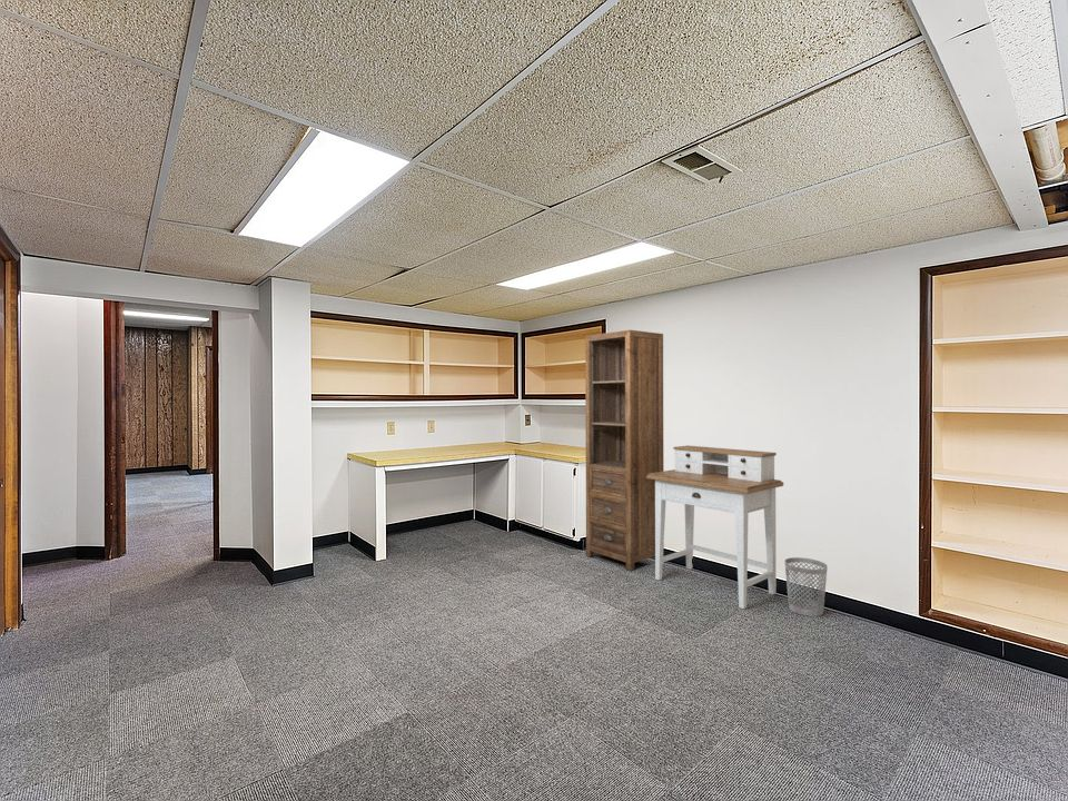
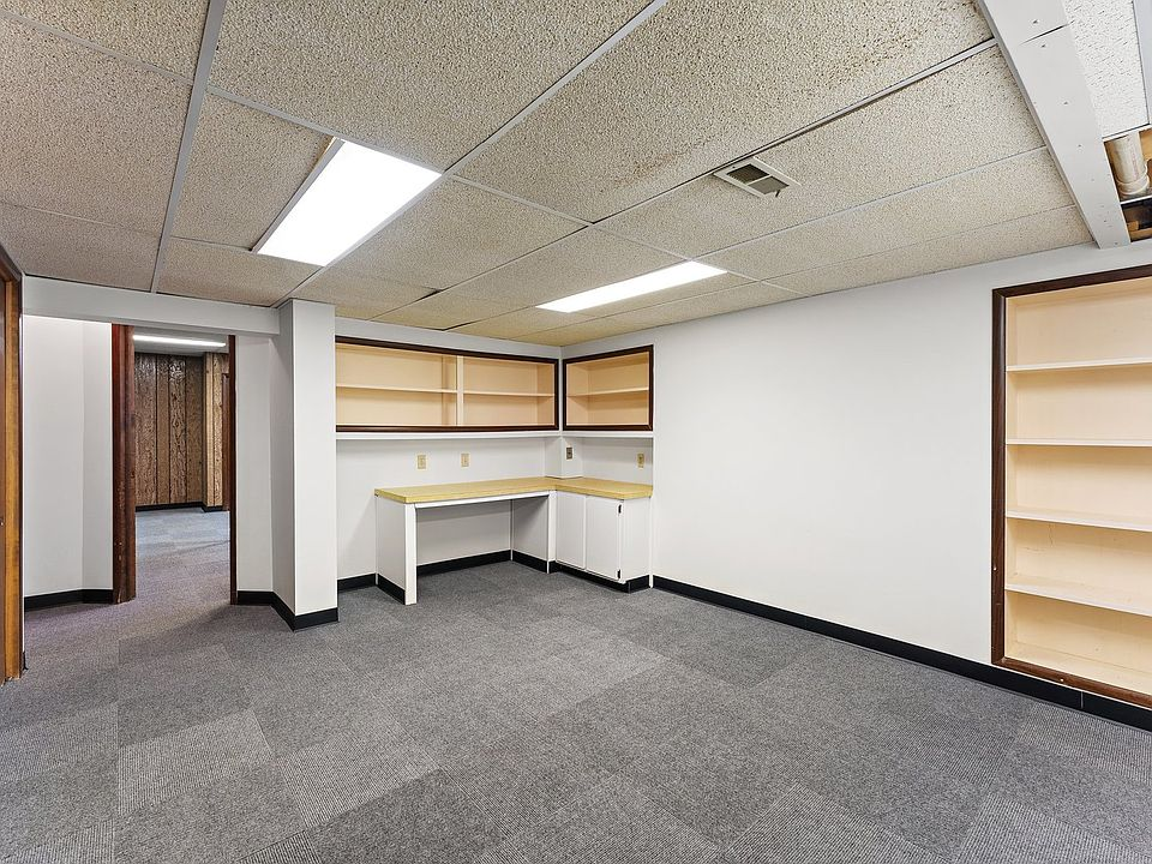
- shelf (623, 446)
- wastebasket (804, 586)
- desk (712, 508)
